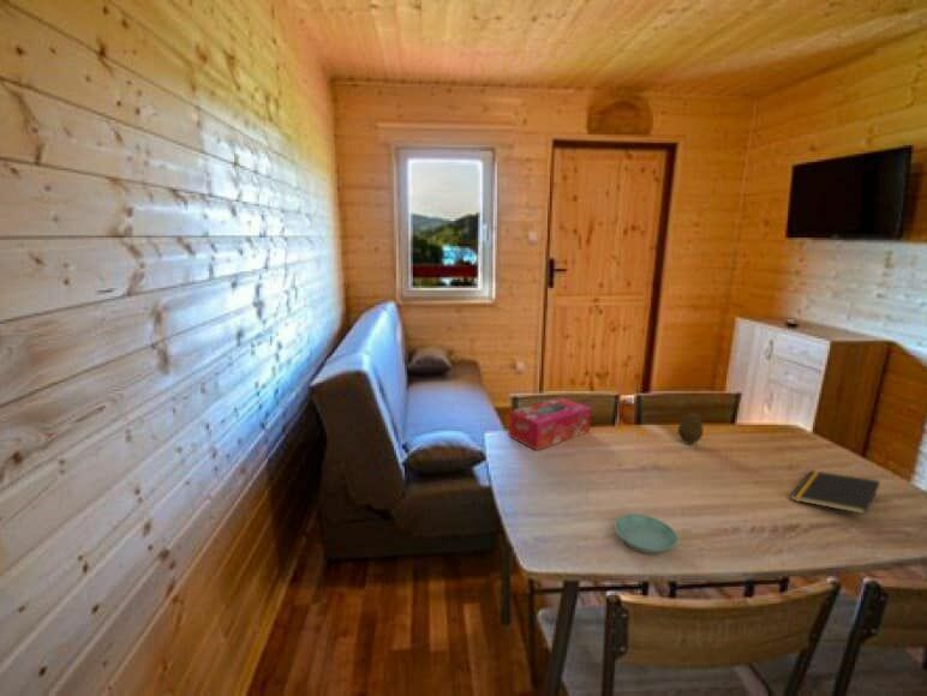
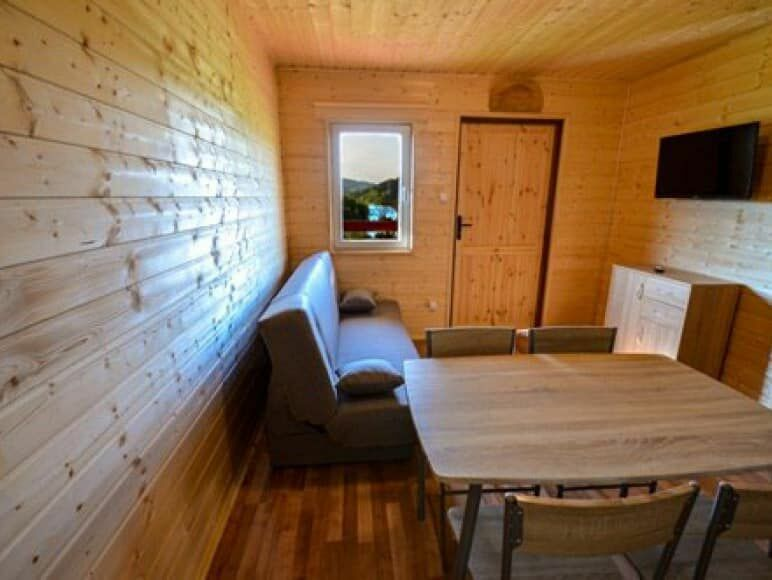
- fruit (690, 427)
- tissue box (550, 421)
- notepad (835, 490)
- saucer (644, 535)
